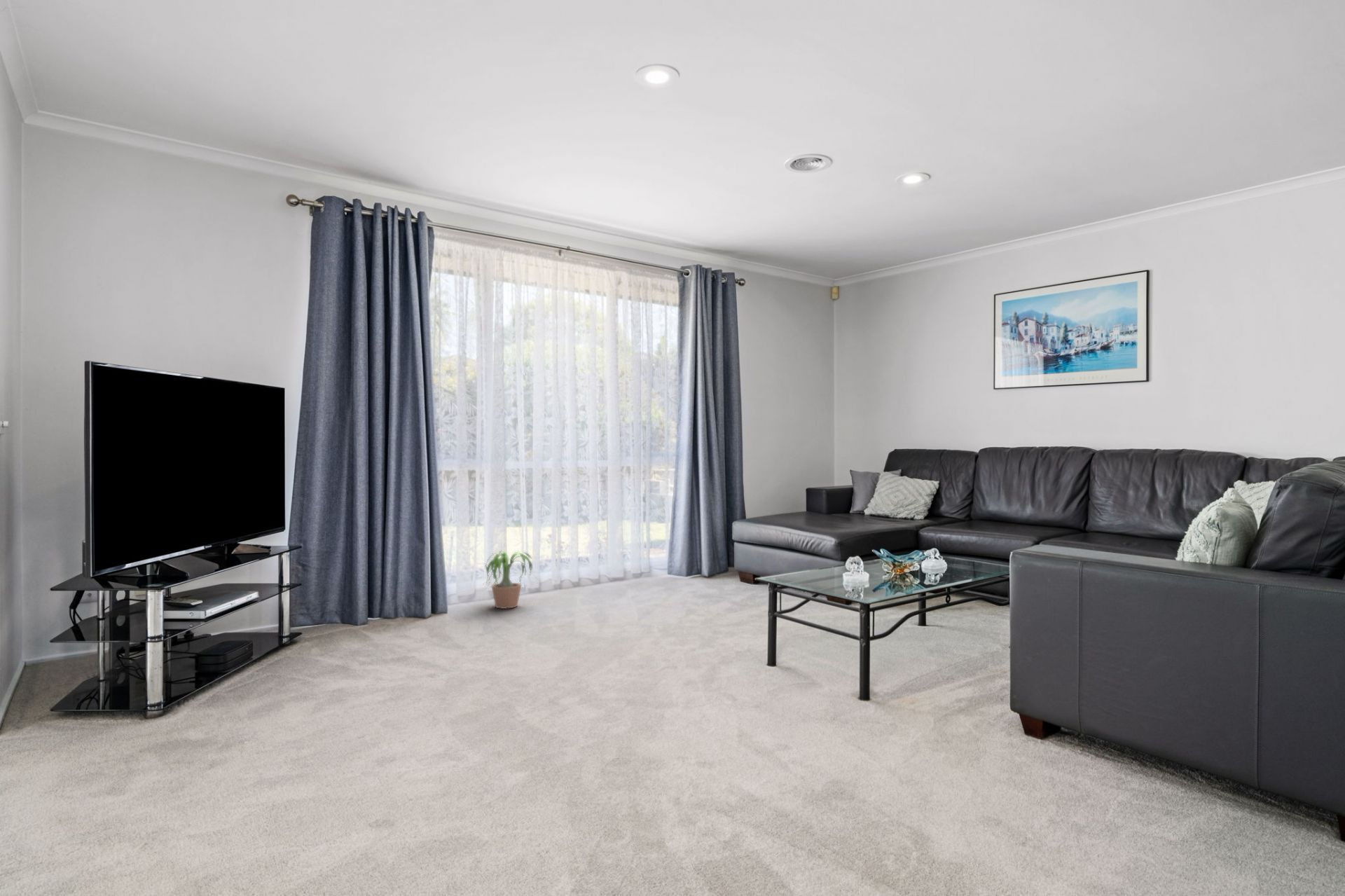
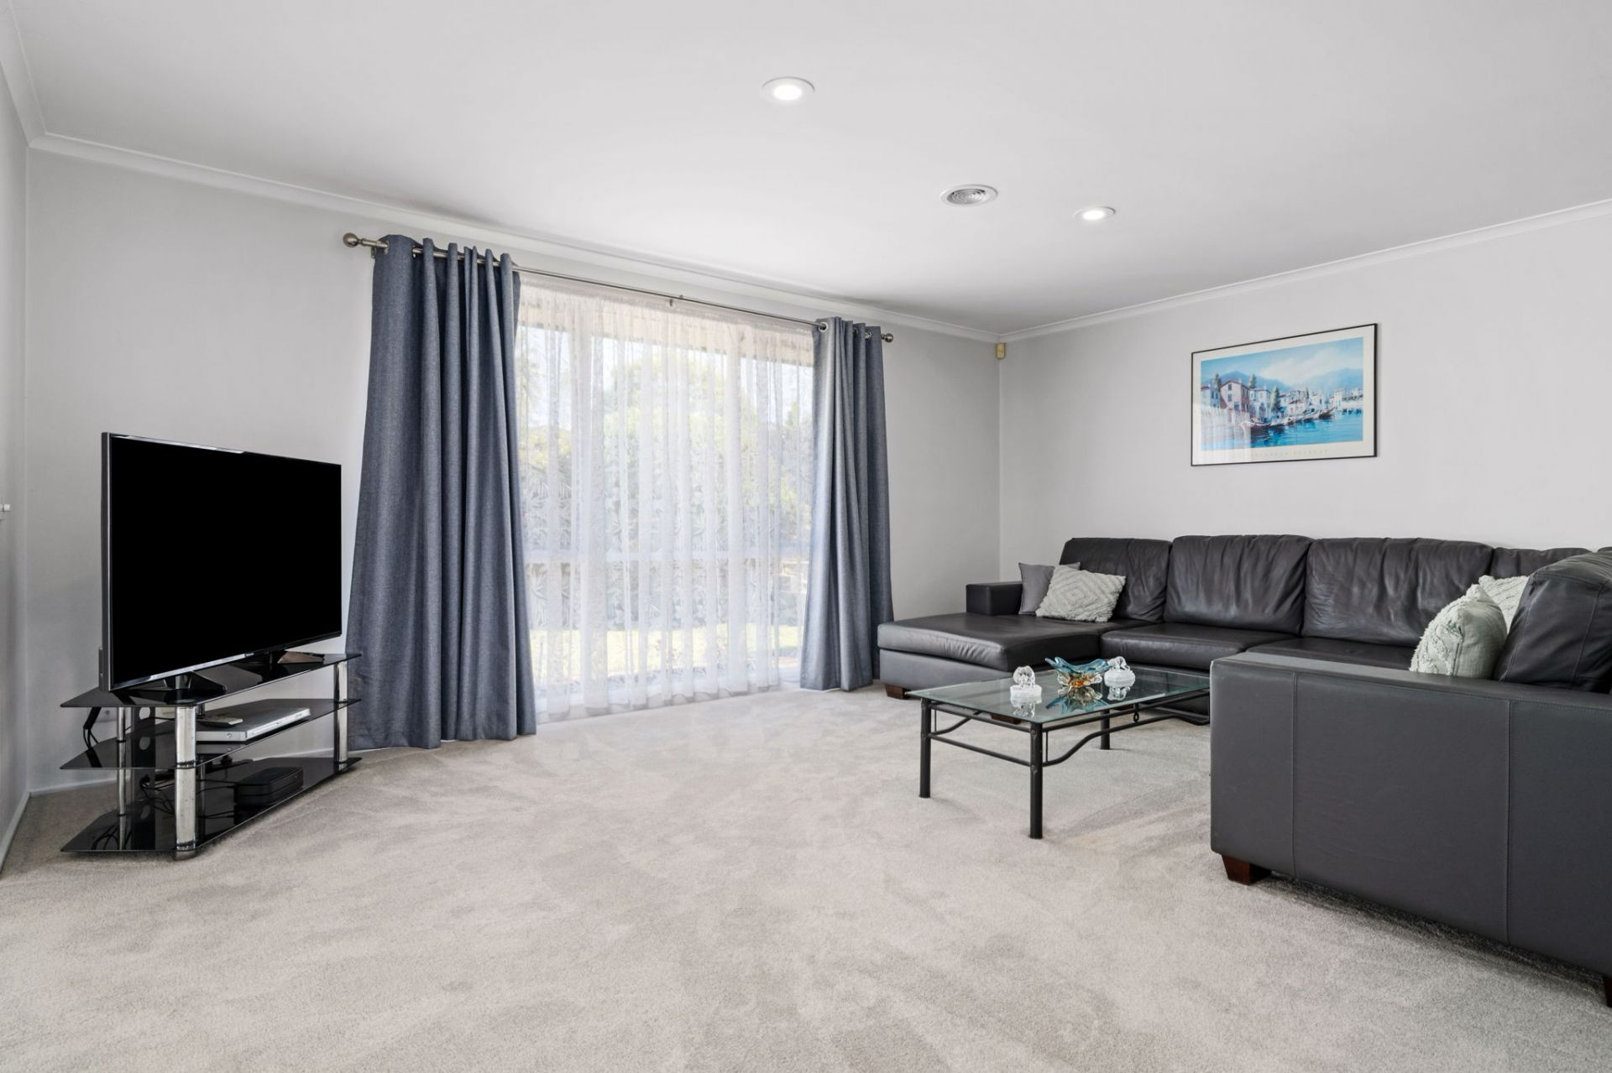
- potted plant (507, 577)
